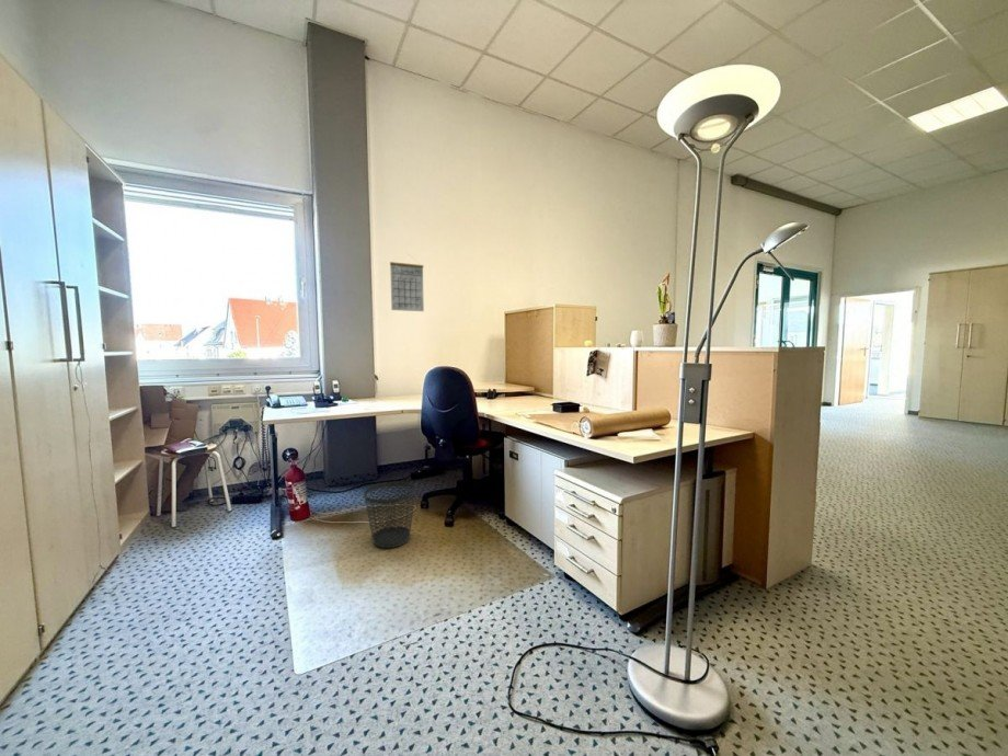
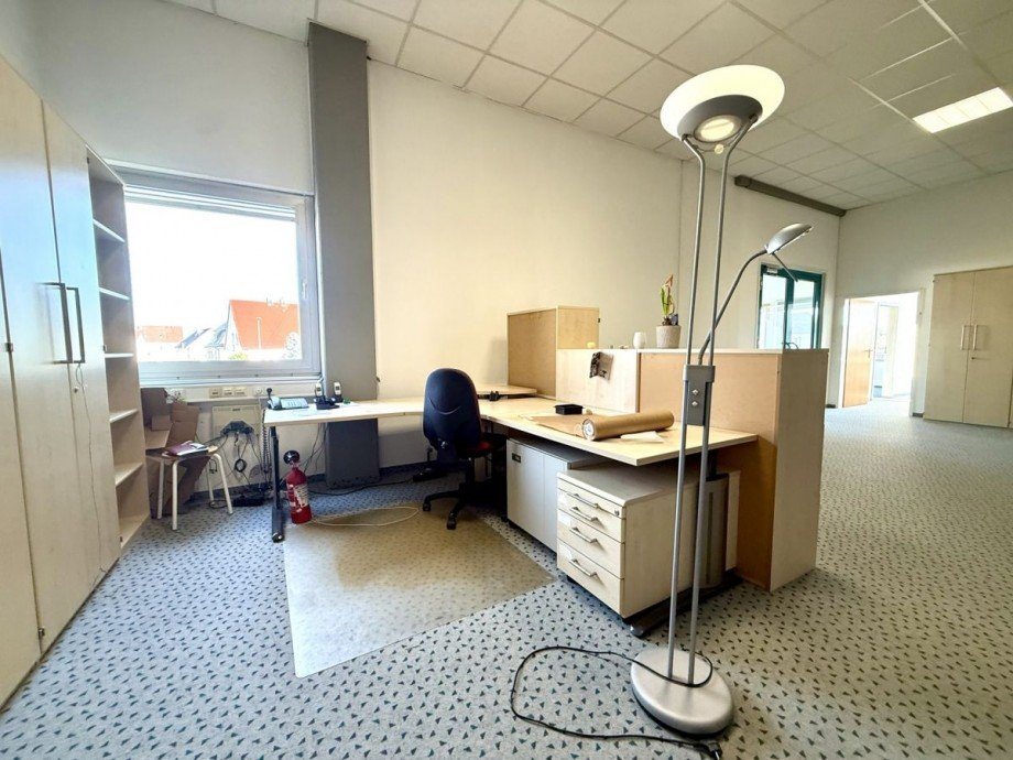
- wastebasket (390, 515)
- calendar (406, 282)
